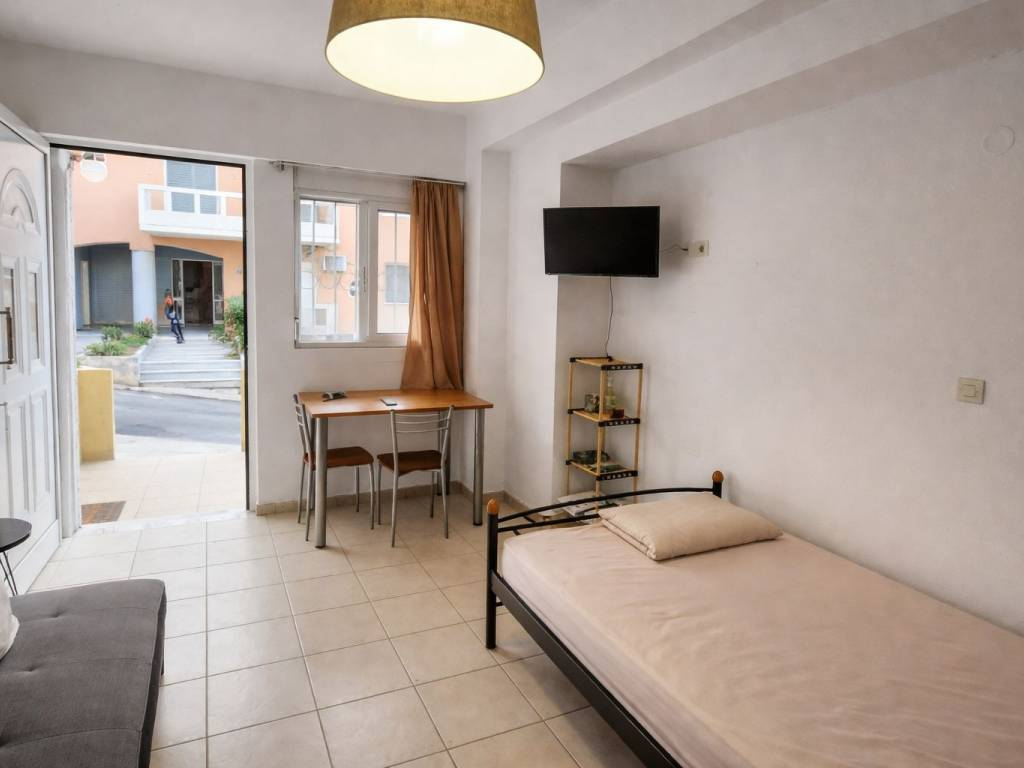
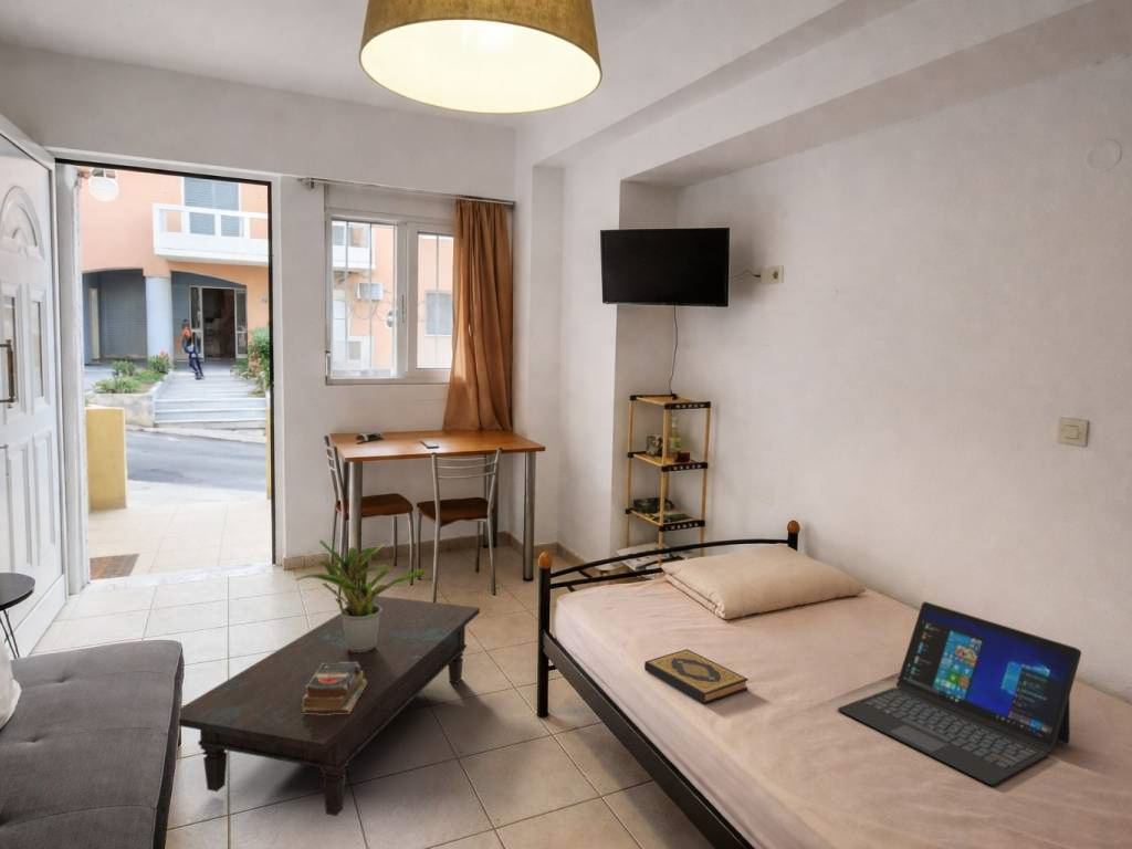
+ hardback book (694, 674)
+ laptop (954, 680)
+ potted plant (355, 594)
+ books (336, 685)
+ coffee table (360, 693)
